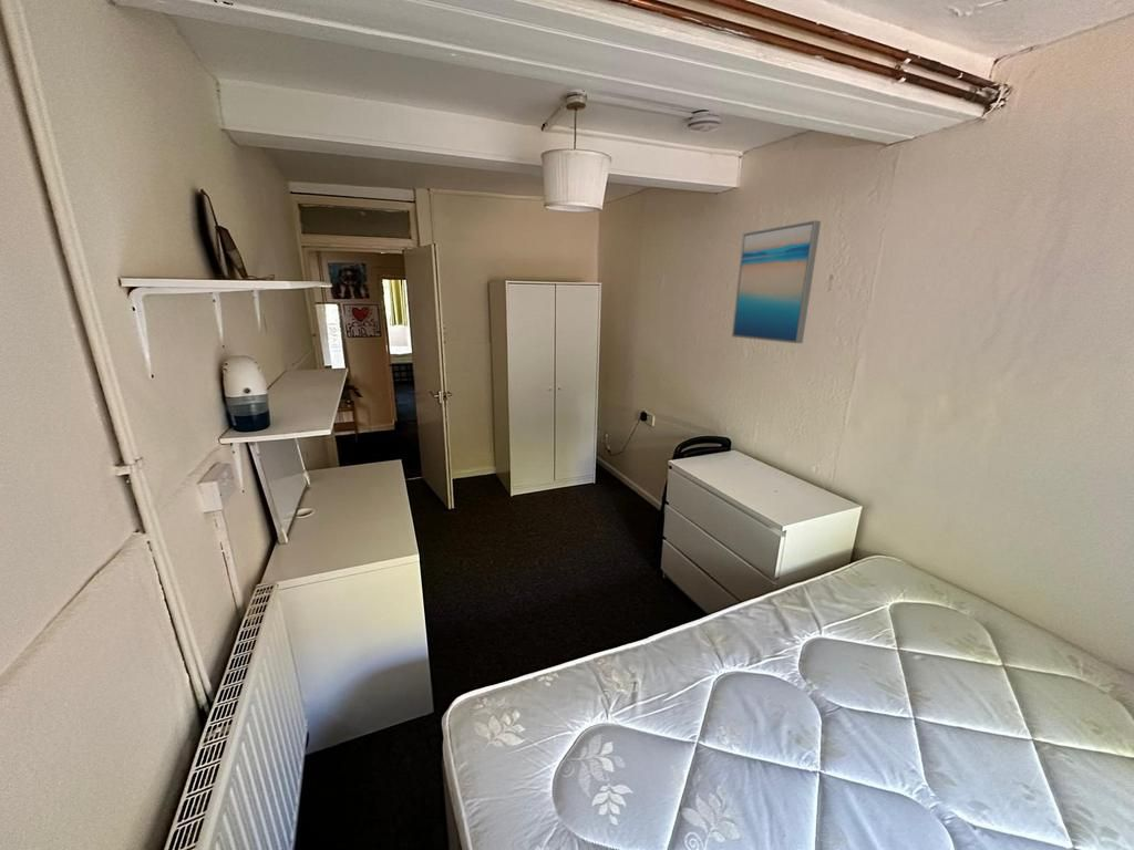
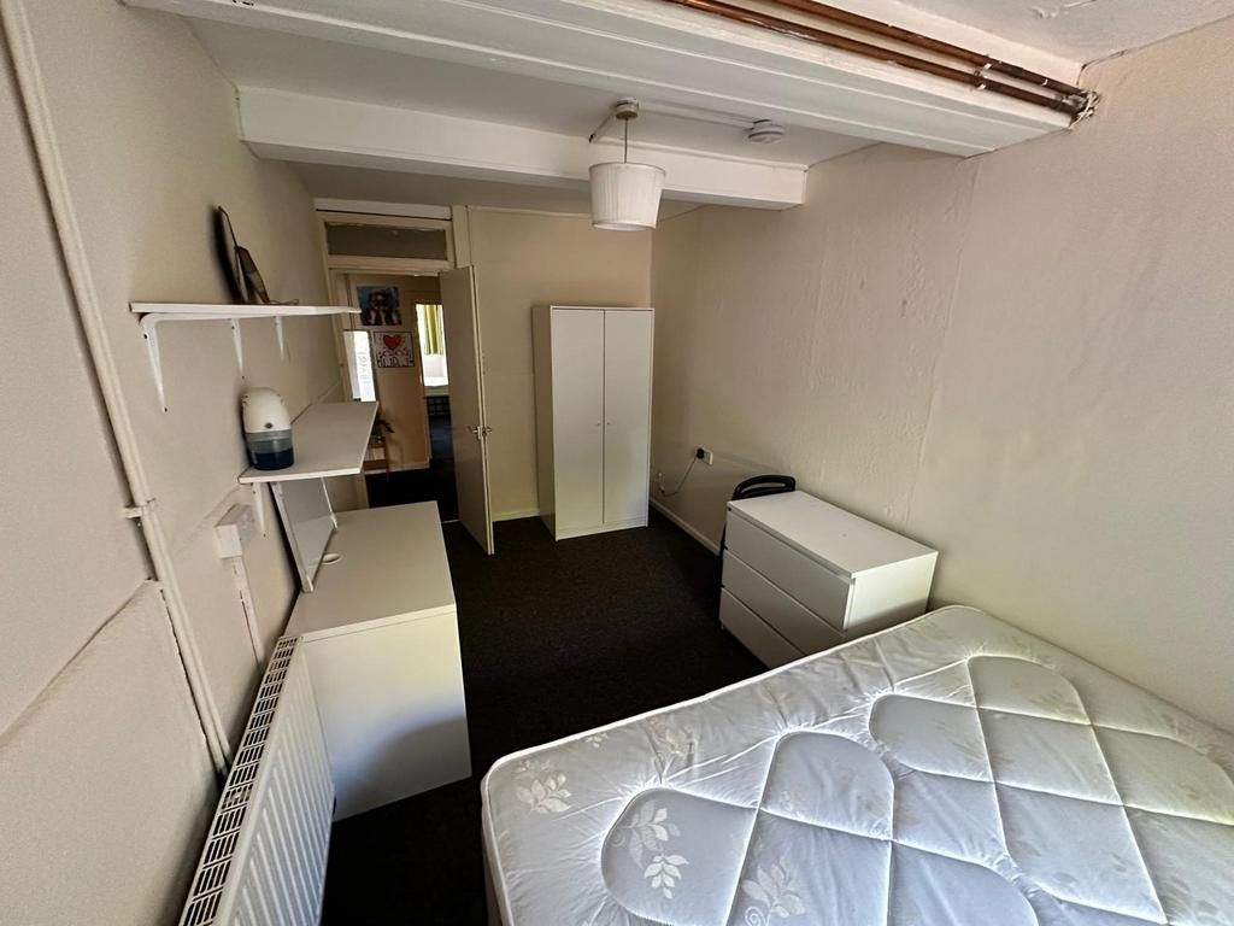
- wall art (771, 284)
